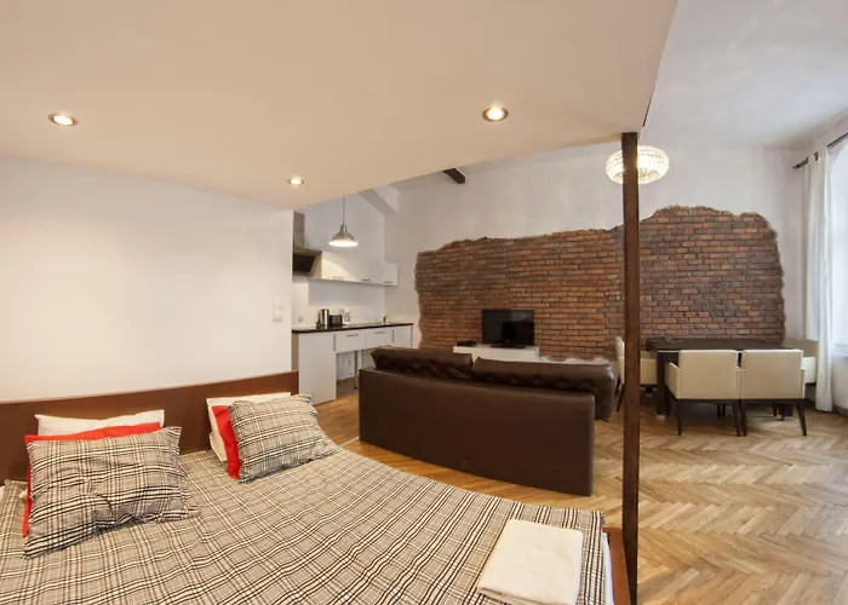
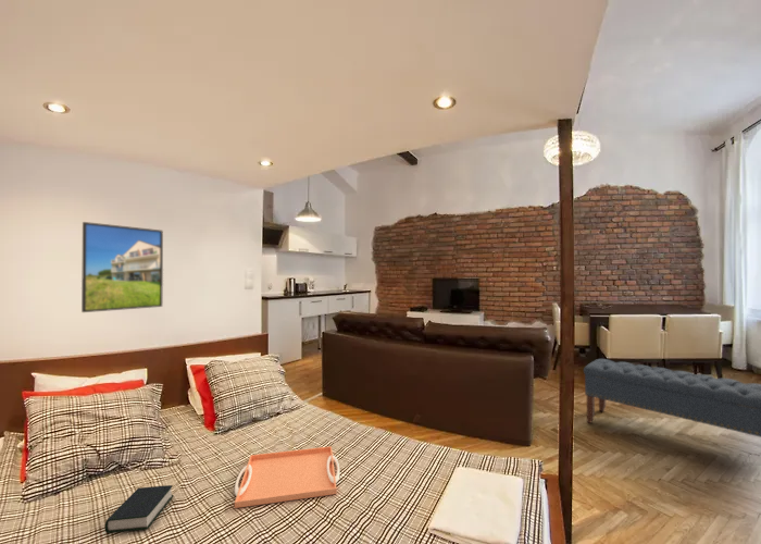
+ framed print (125, 268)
+ bench (670, 404)
+ serving tray (289, 472)
+ book (141, 507)
